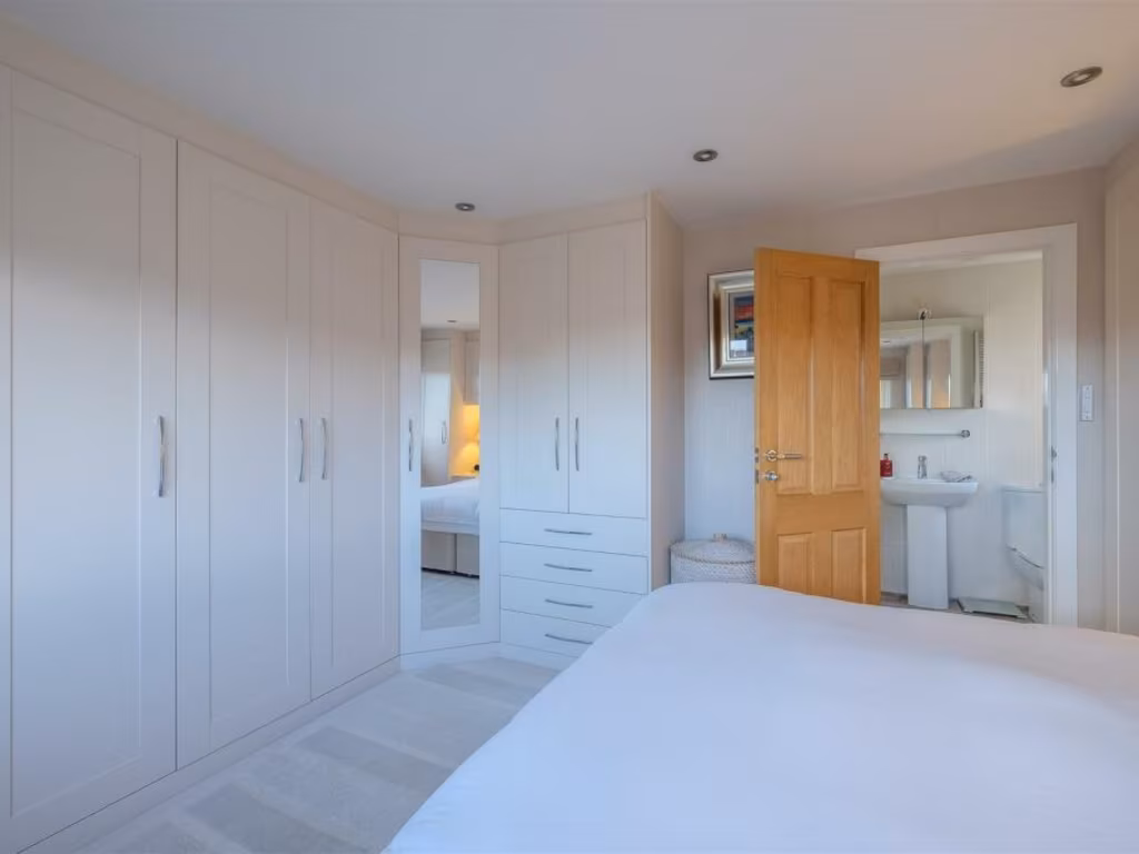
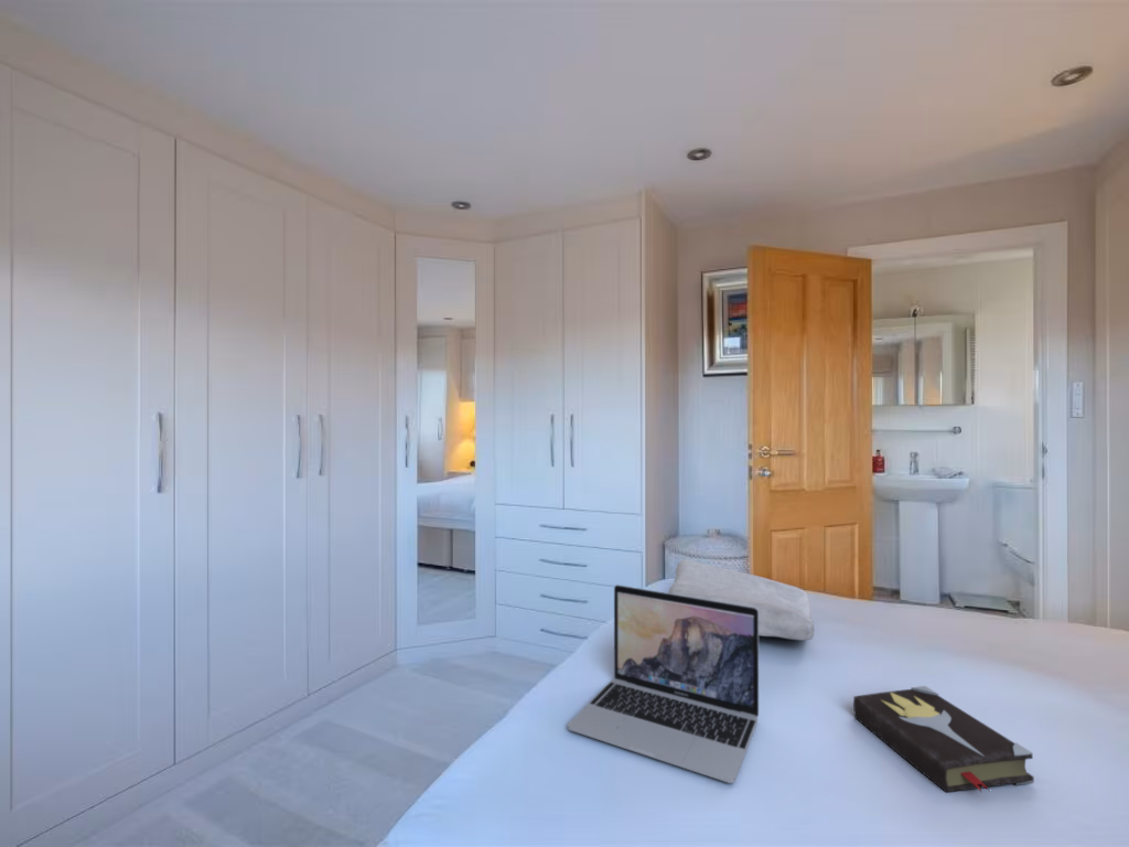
+ soap bar (734, 599)
+ hardback book (934, 731)
+ laptop (664, 668)
